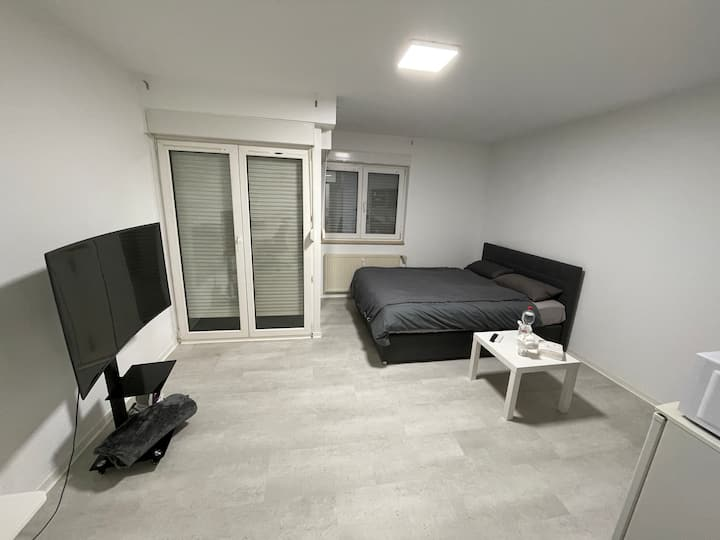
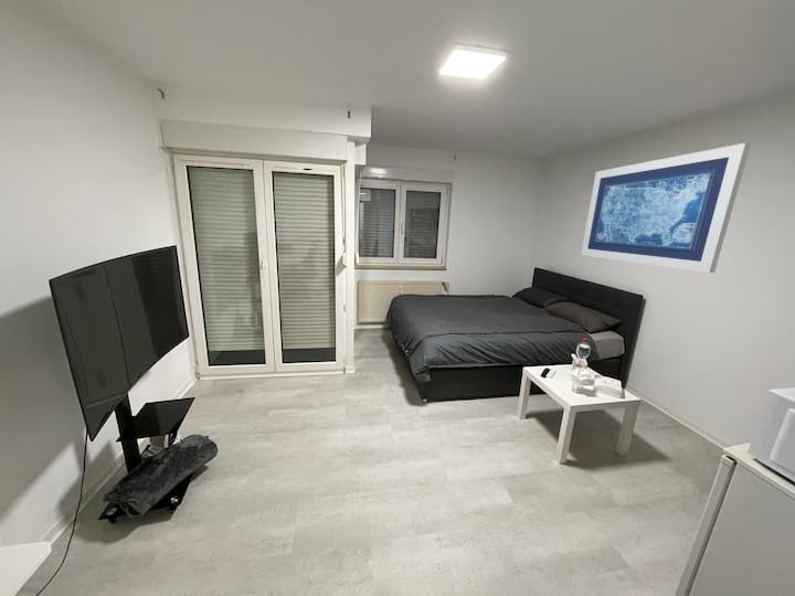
+ wall art (644, 213)
